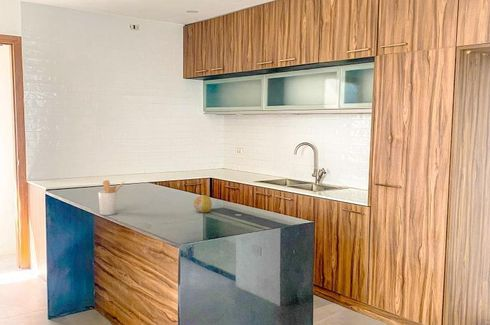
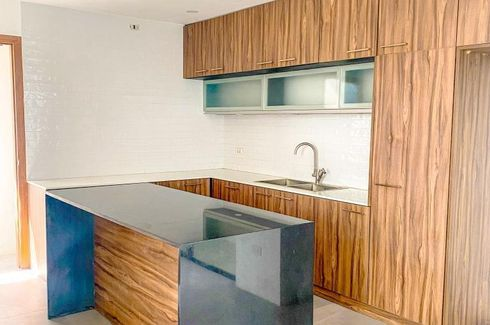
- fruit (202, 203)
- utensil holder (112, 197)
